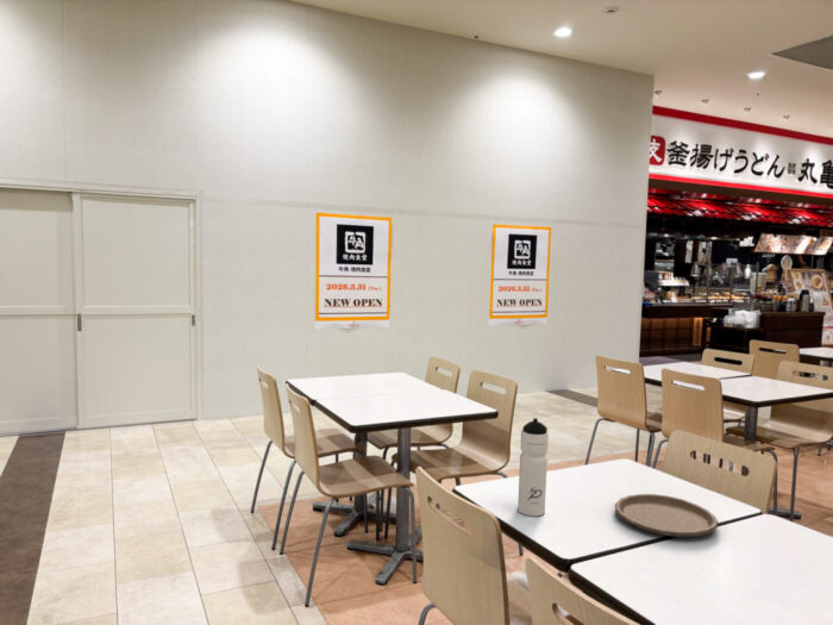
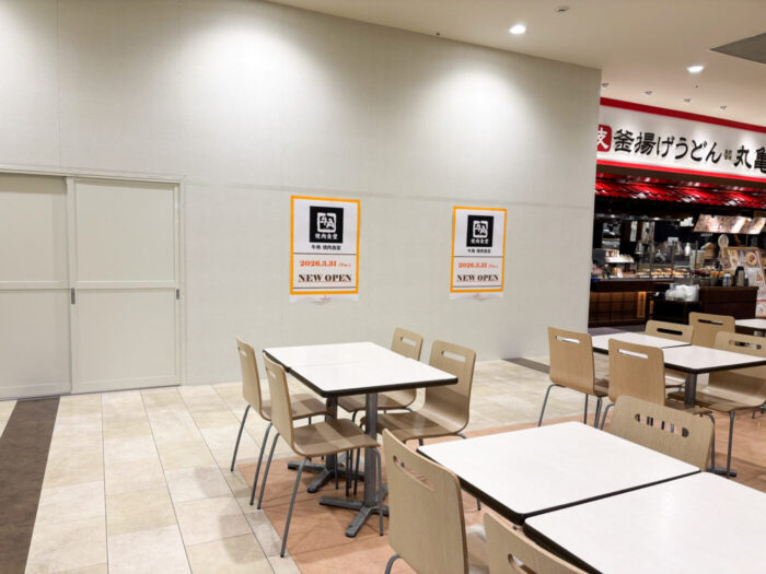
- water bottle (533, 464)
- plate (664, 515)
